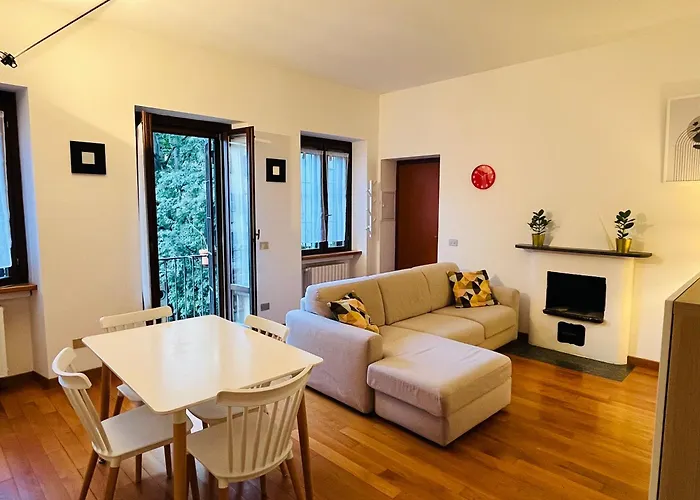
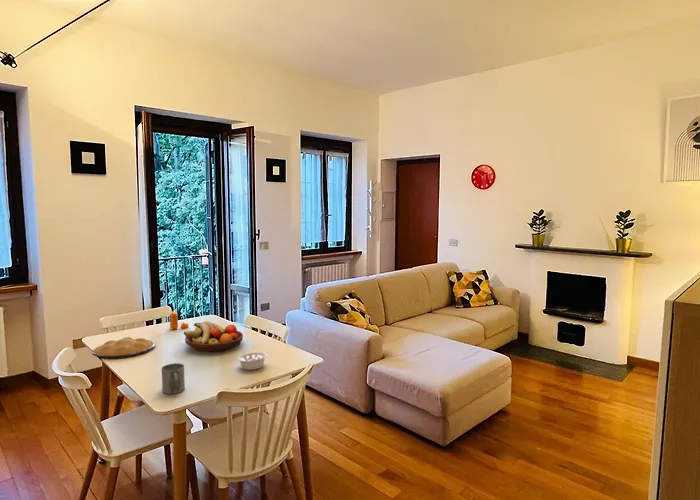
+ pepper shaker (177, 319)
+ plate (124, 344)
+ legume (253, 360)
+ fruit bowl (214, 333)
+ mug (174, 379)
